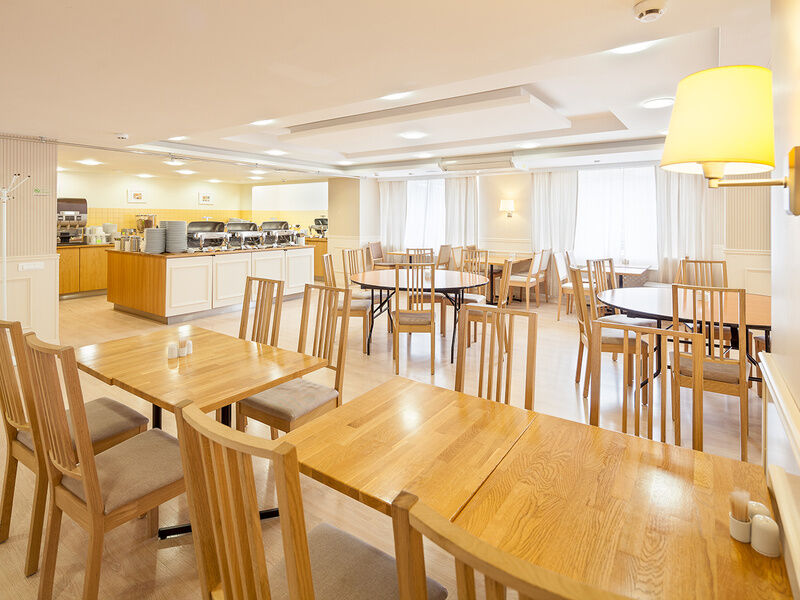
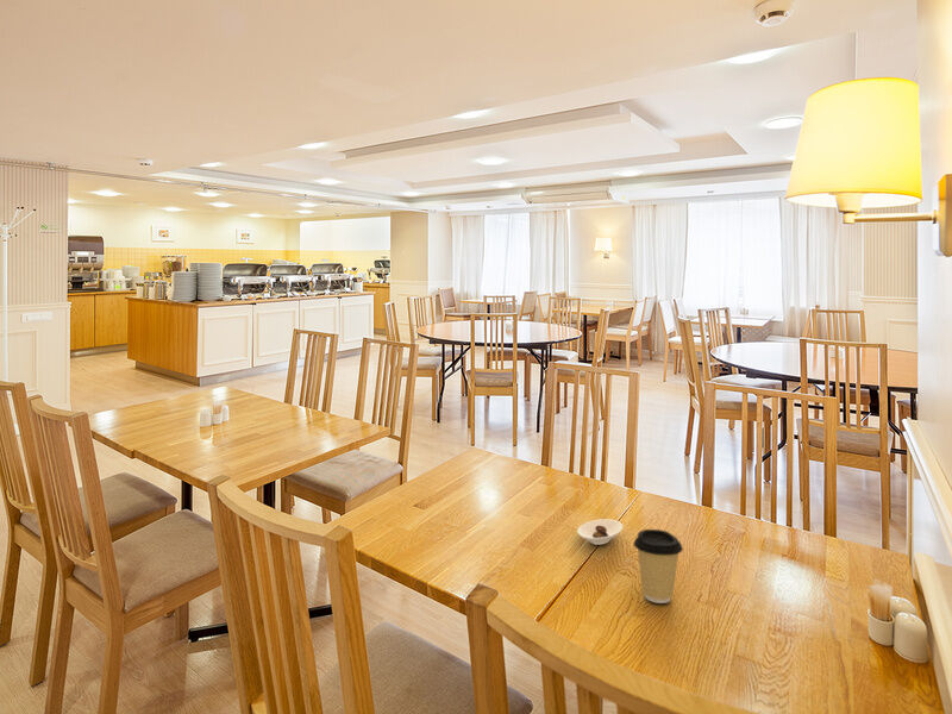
+ coffee cup (657, 566)
+ saucer (600, 532)
